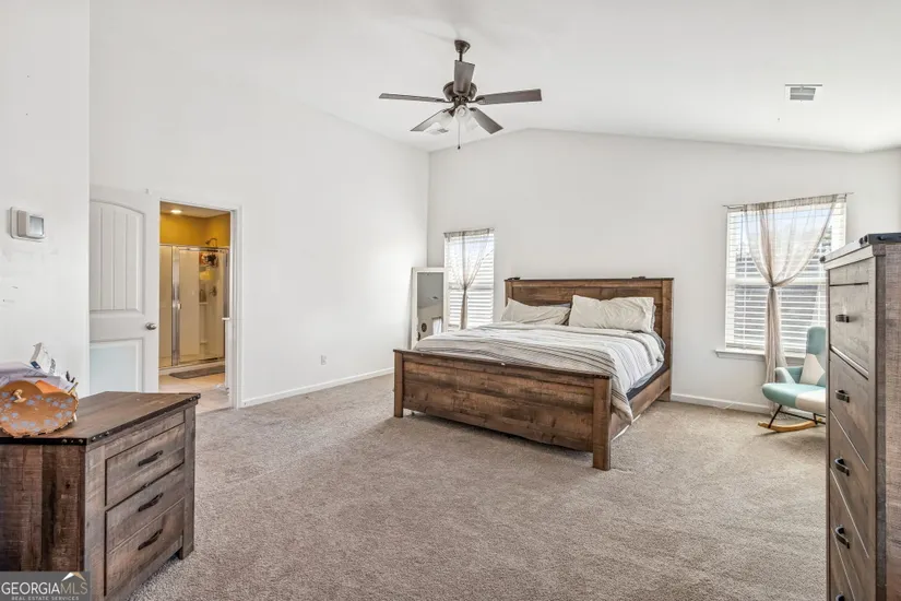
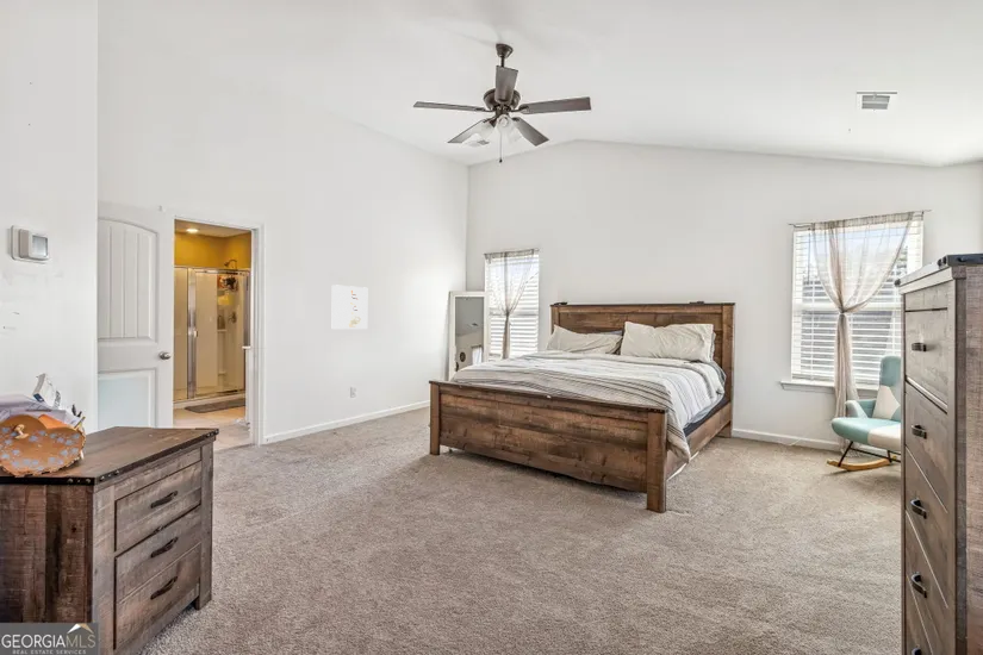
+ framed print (349, 307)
